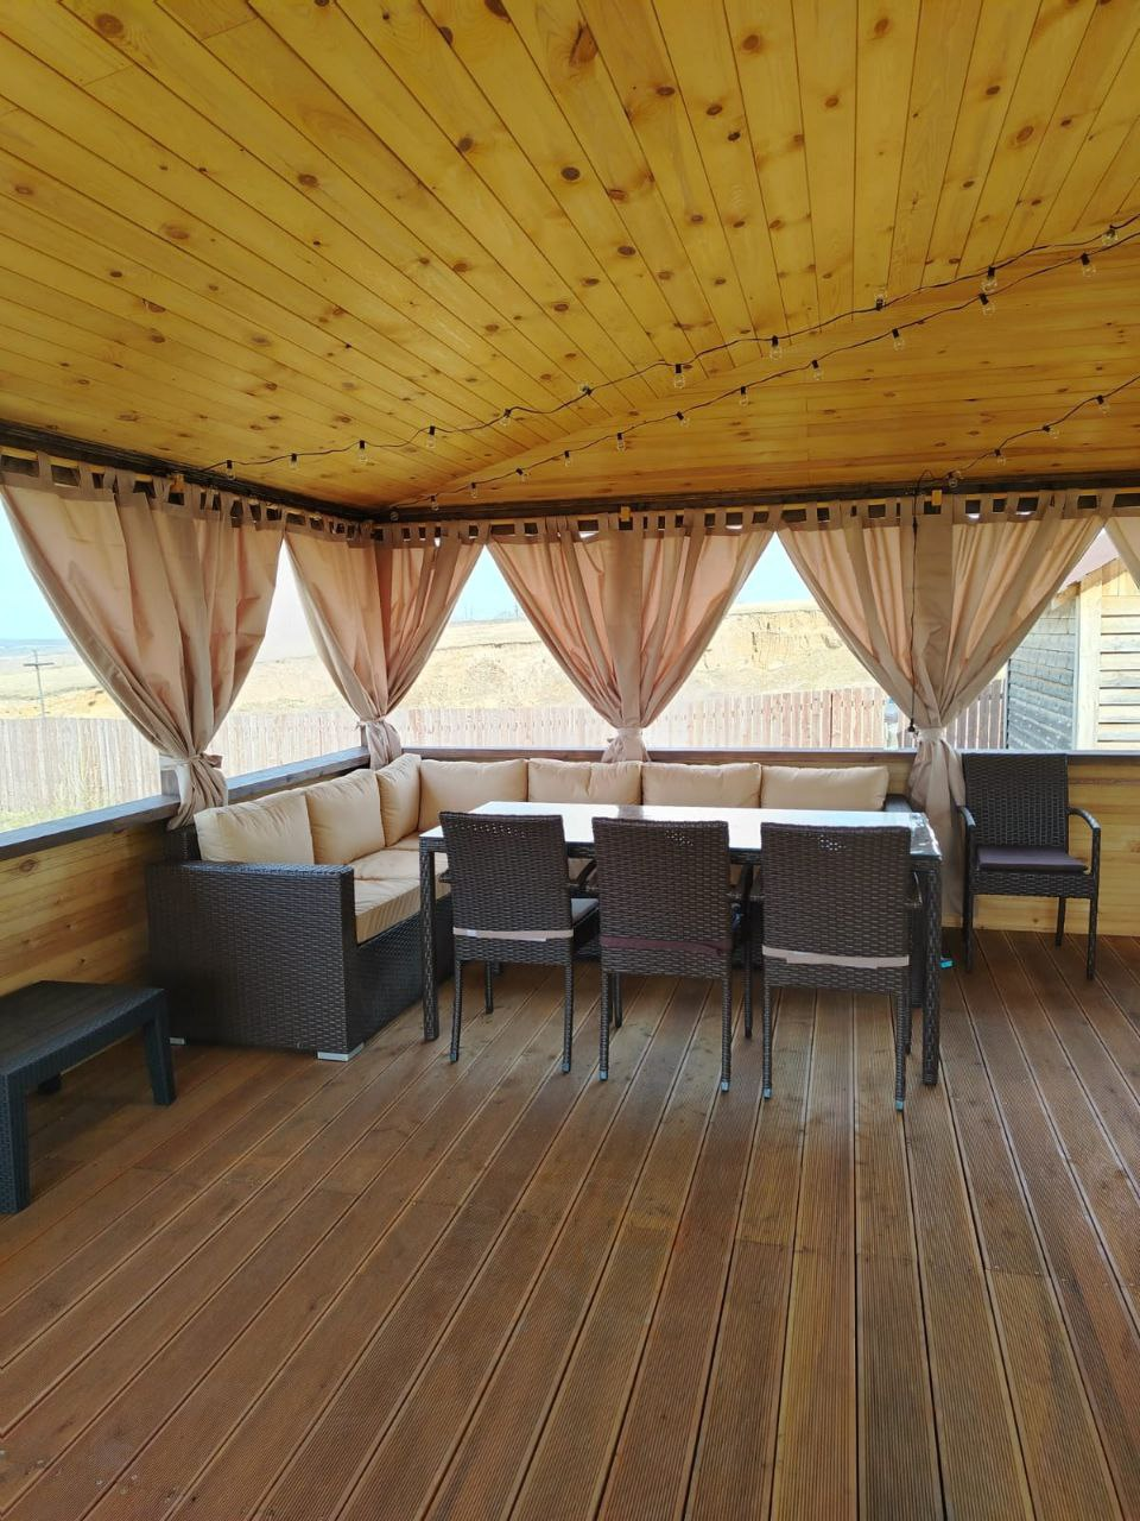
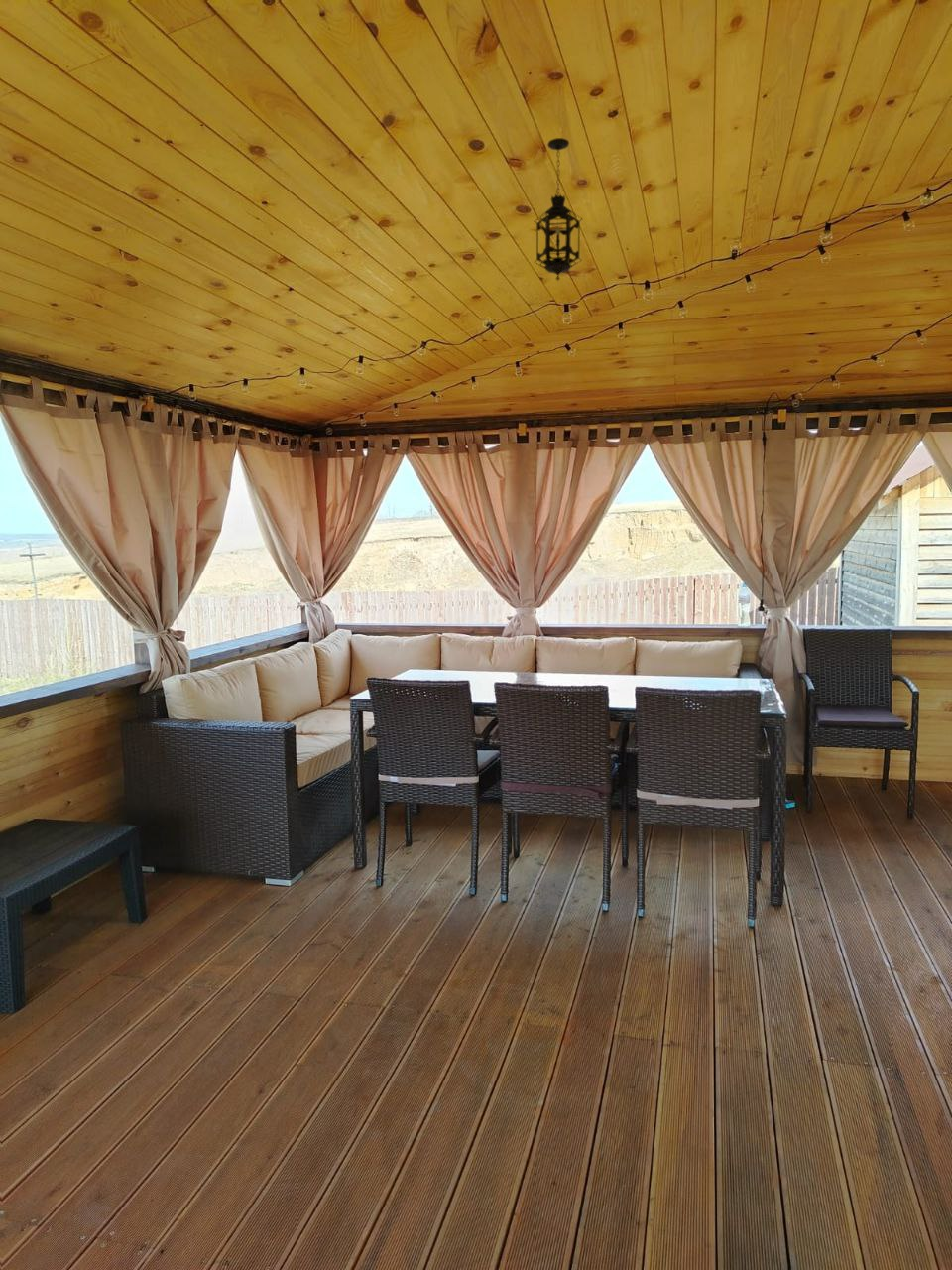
+ hanging lantern (557, 211)
